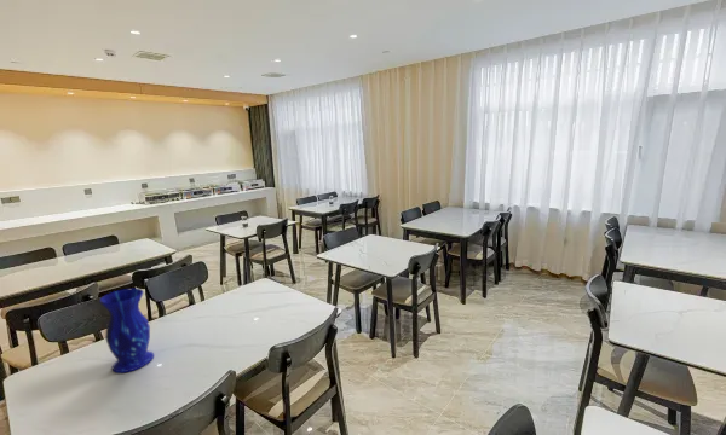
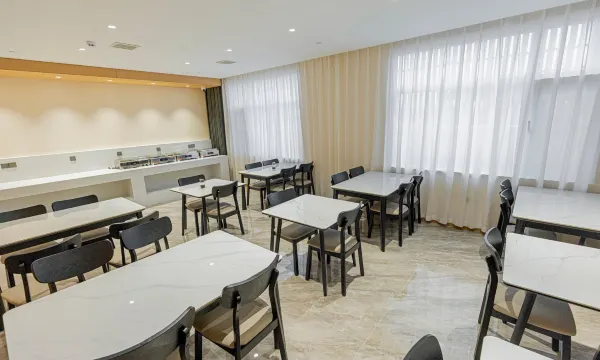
- vase (127, 329)
